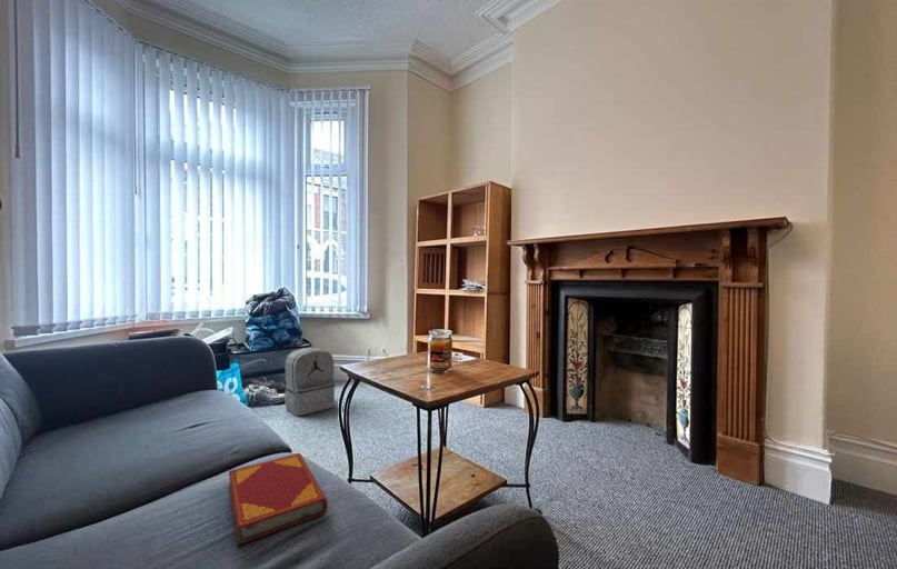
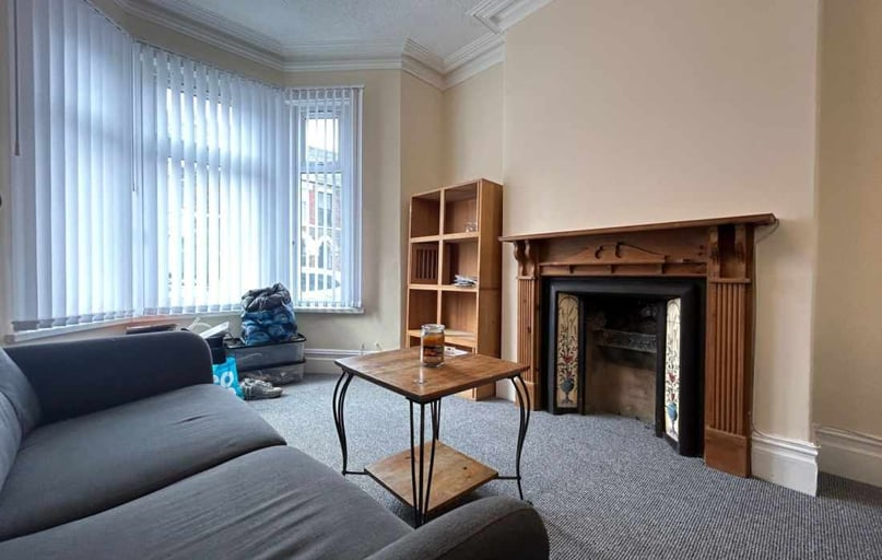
- backpack (308, 378)
- hardback book (275, 490)
